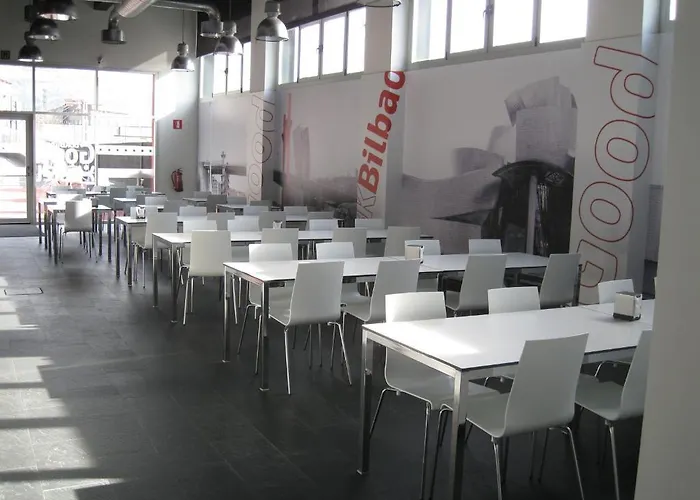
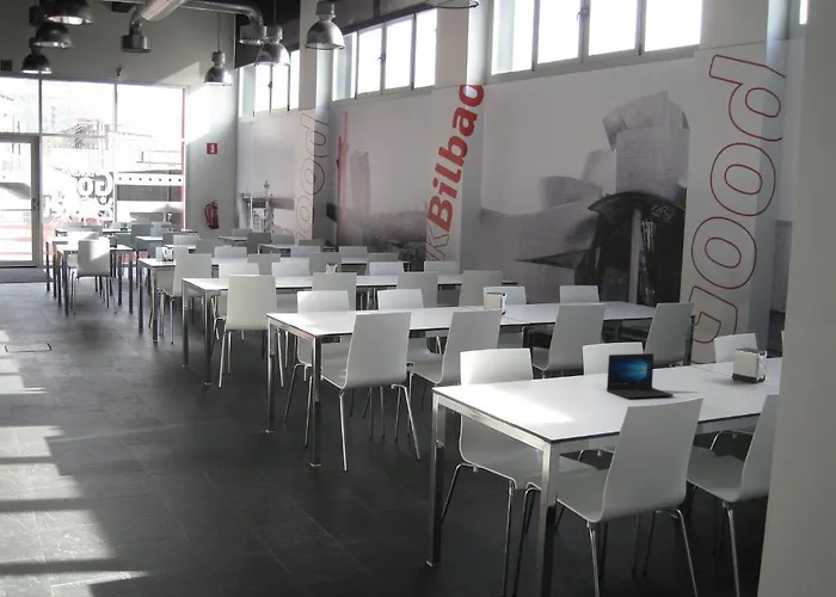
+ laptop (640, 375)
